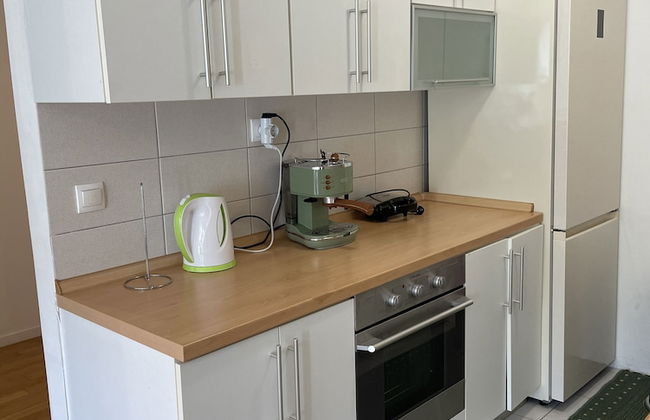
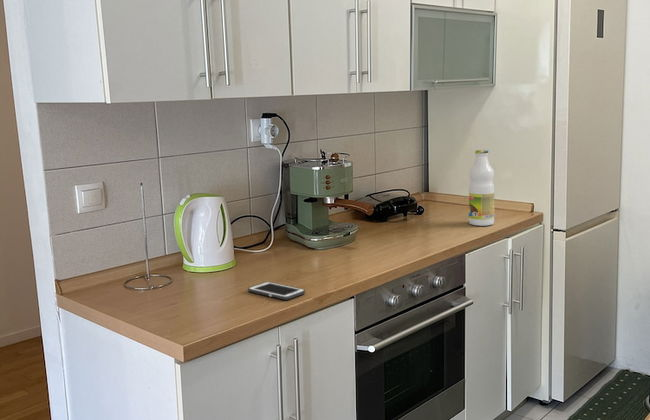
+ bottle (481, 187)
+ cell phone (276, 290)
